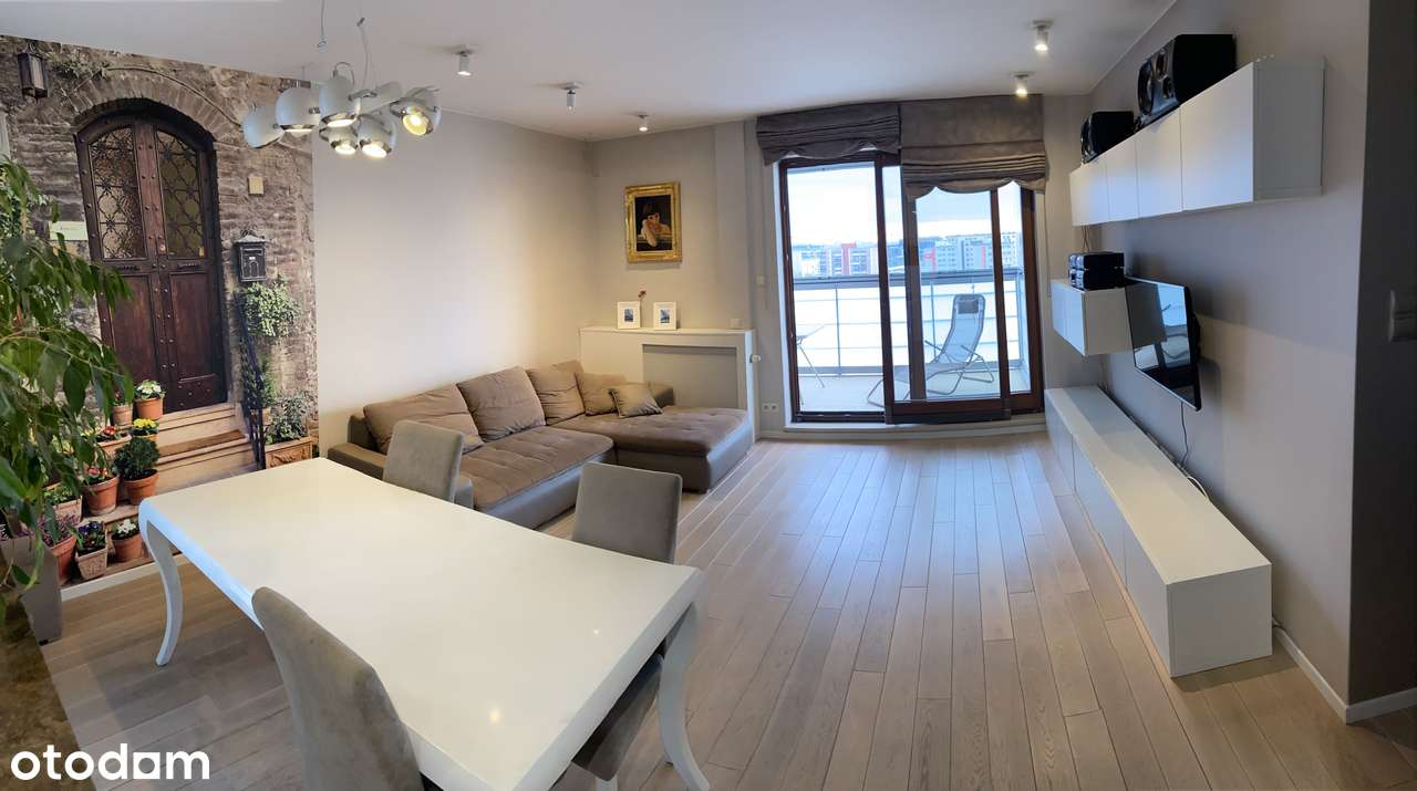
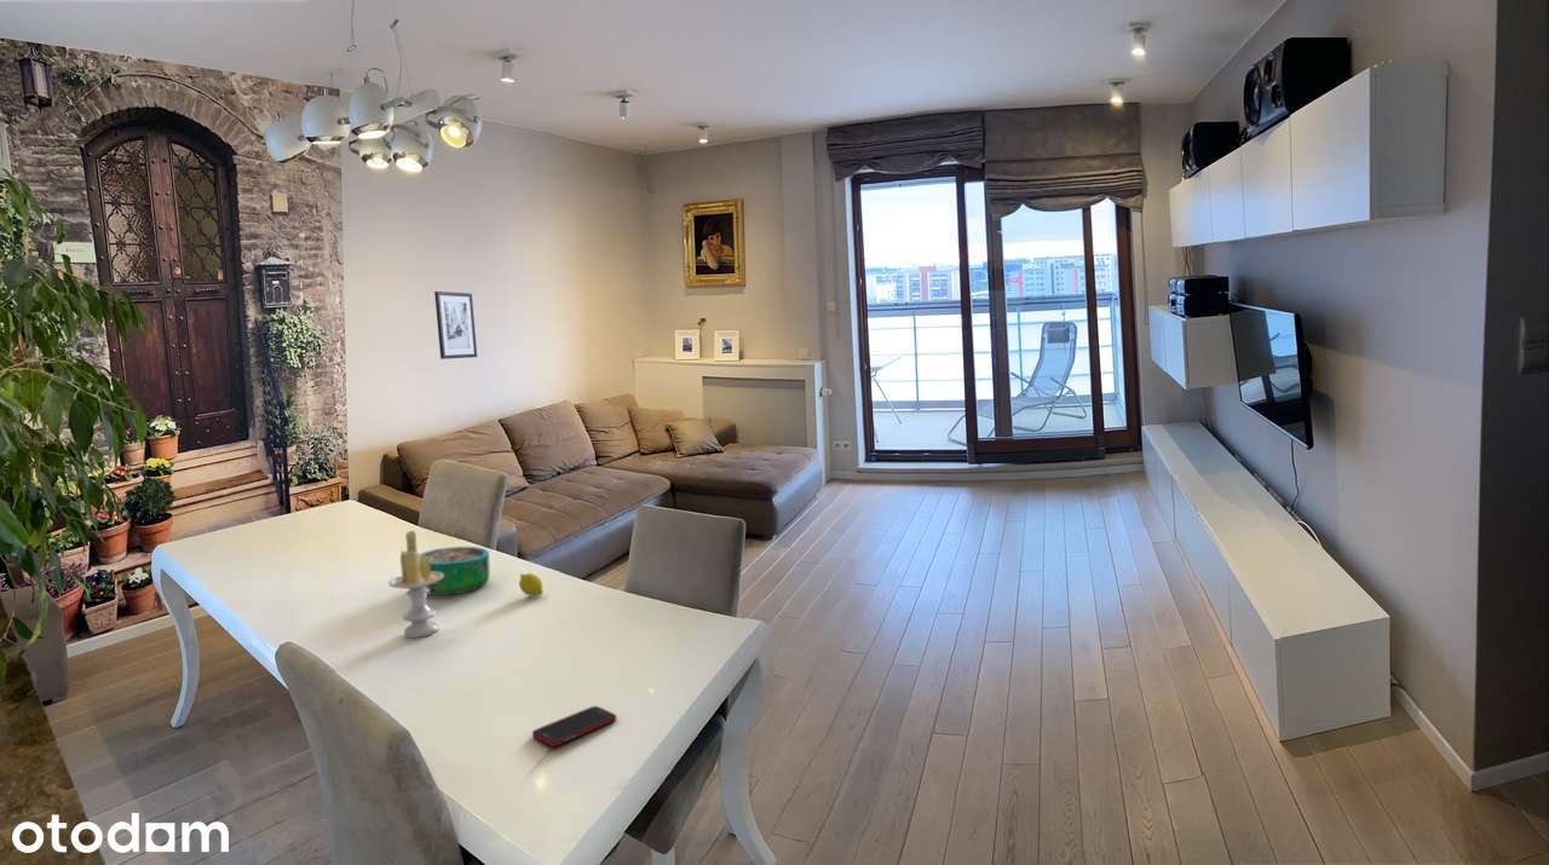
+ decorative bowl (453, 570)
+ candle (416, 582)
+ wall art (456, 325)
+ cell phone (575, 725)
+ fruit (530, 584)
